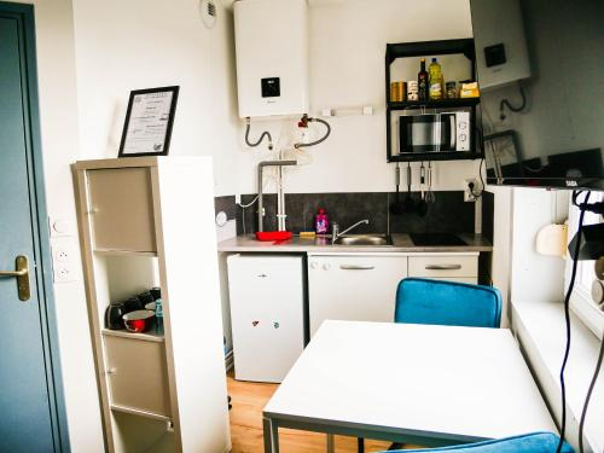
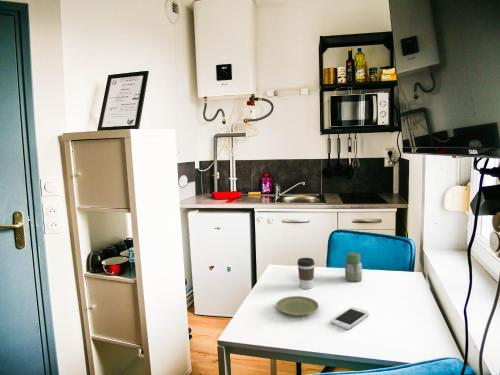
+ plate (297, 307)
+ coffee cup (306, 273)
+ smartphone (350, 317)
+ jar (353, 266)
